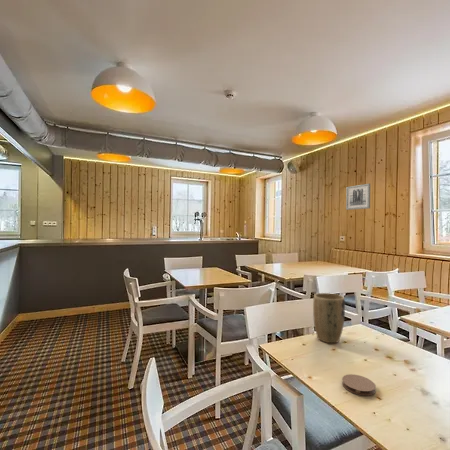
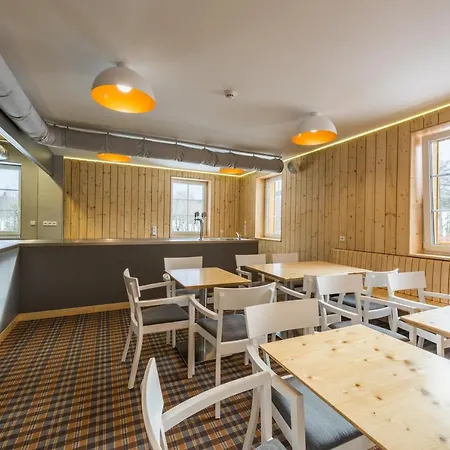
- wall art (357, 197)
- coaster (358, 384)
- plant pot (328, 317)
